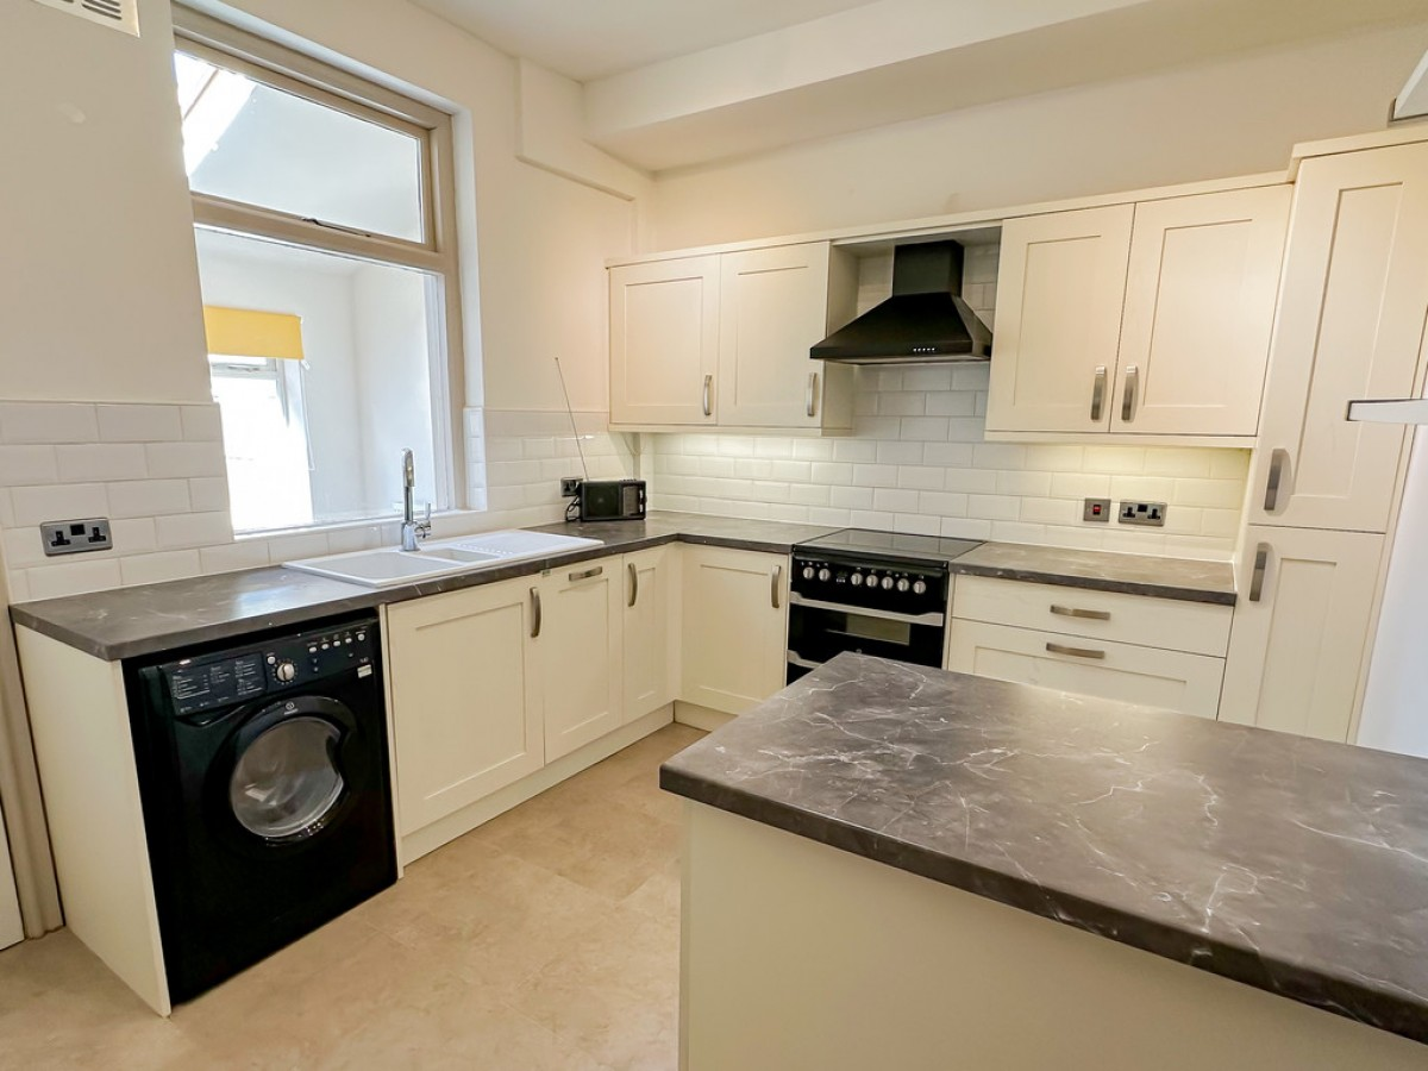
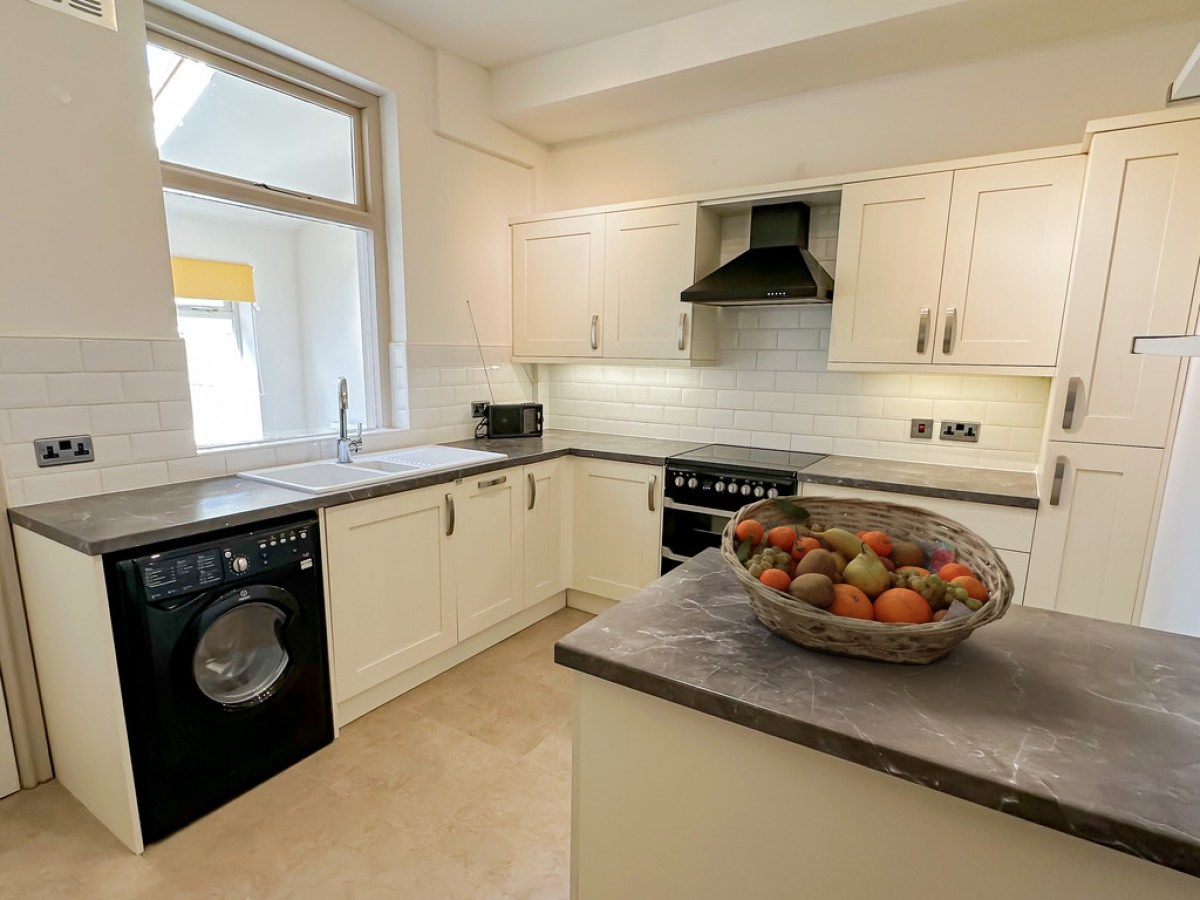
+ fruit basket (853, 570)
